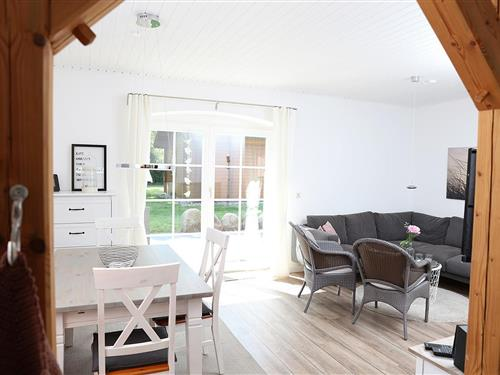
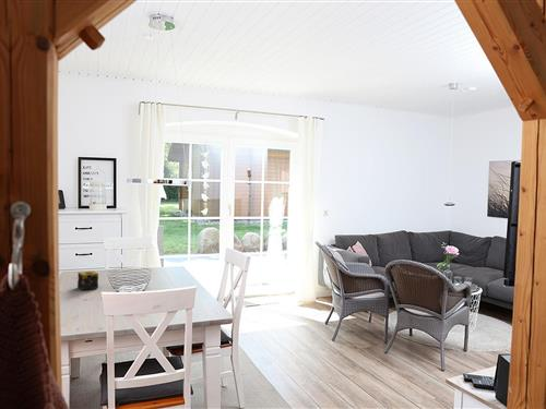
+ candle (87, 280)
